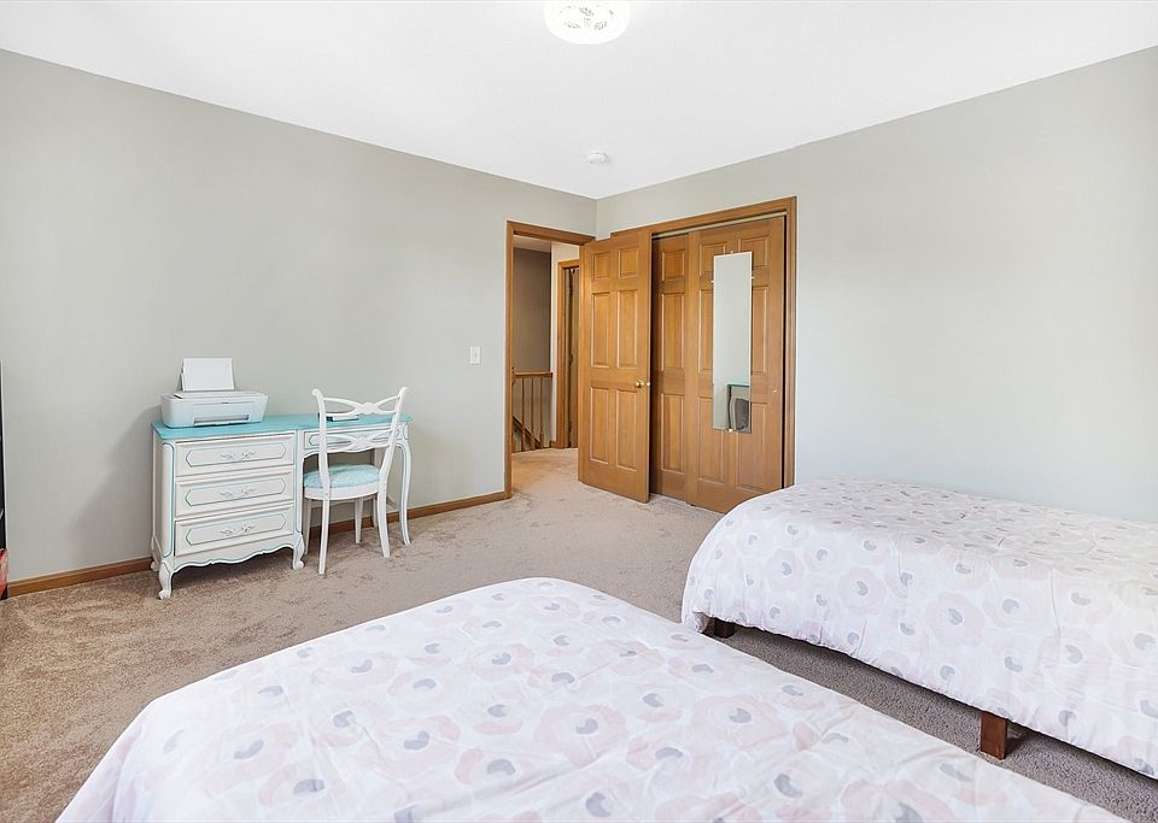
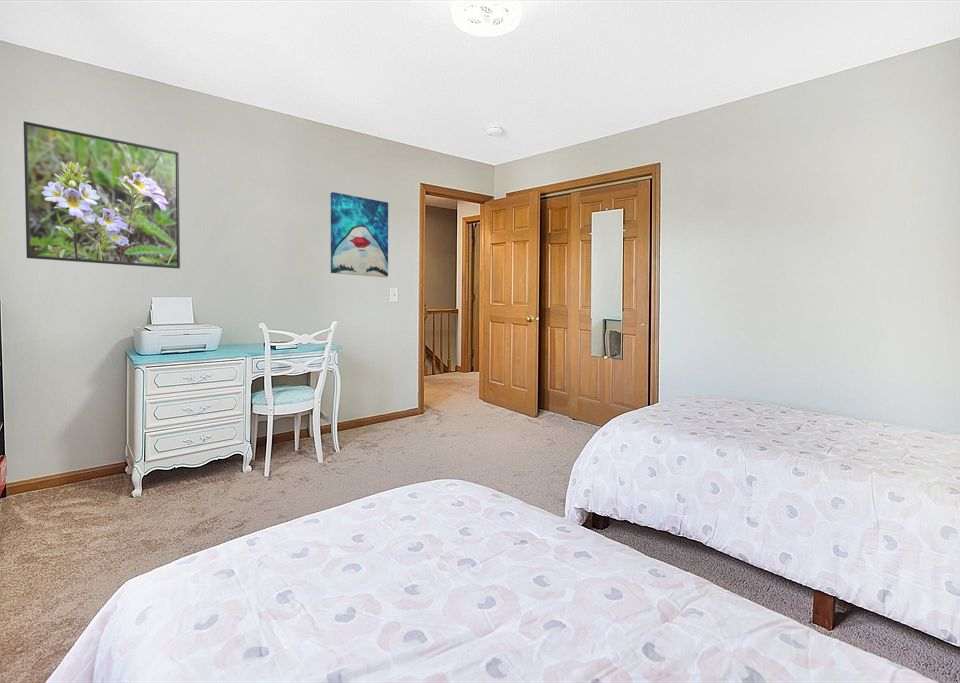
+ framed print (108, 201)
+ wall art (360, 236)
